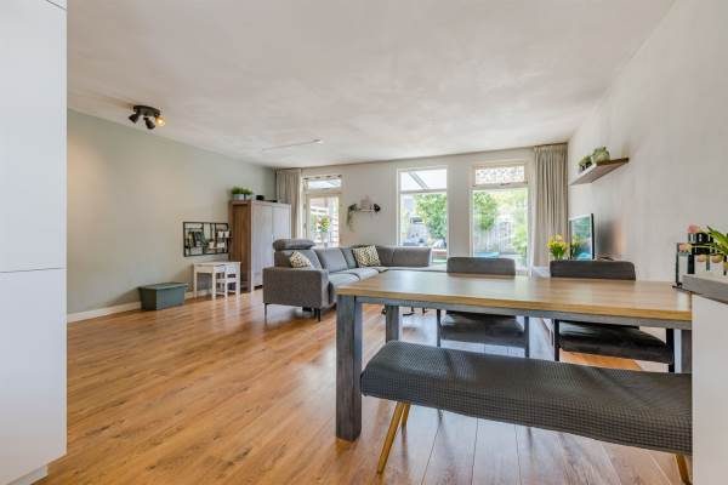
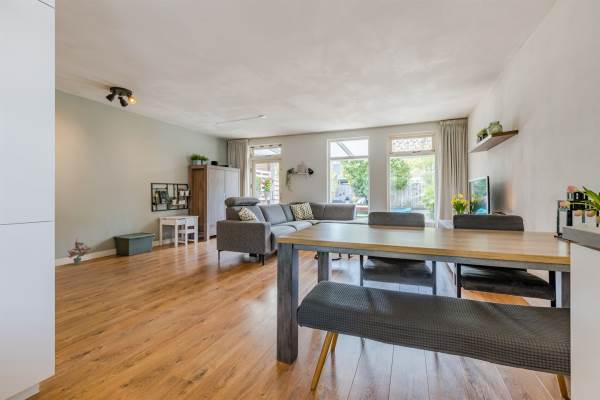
+ potted plant (78, 250)
